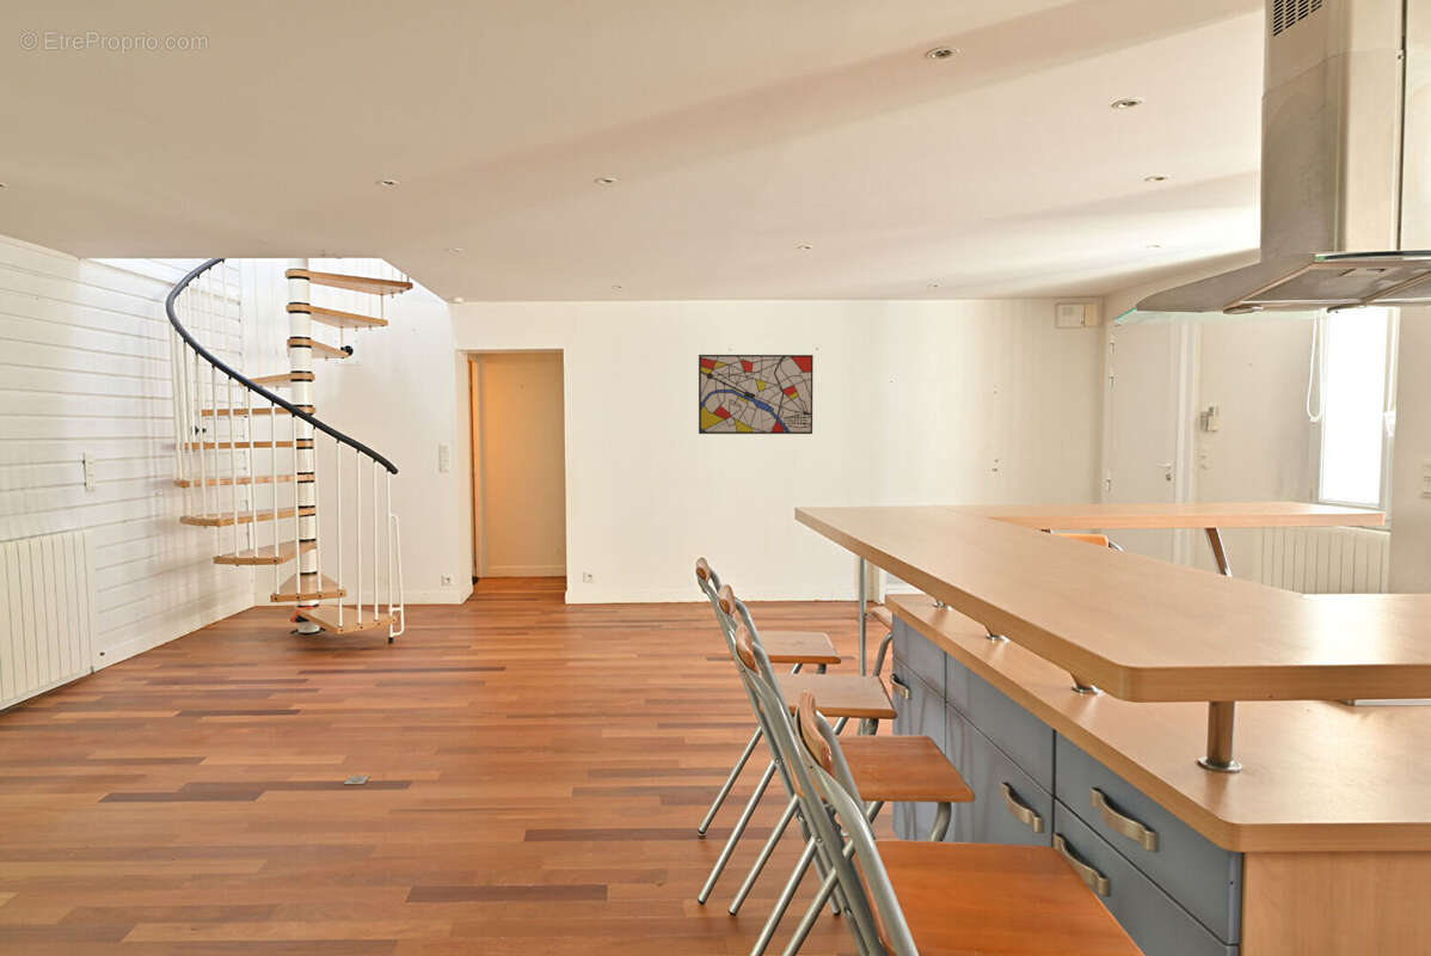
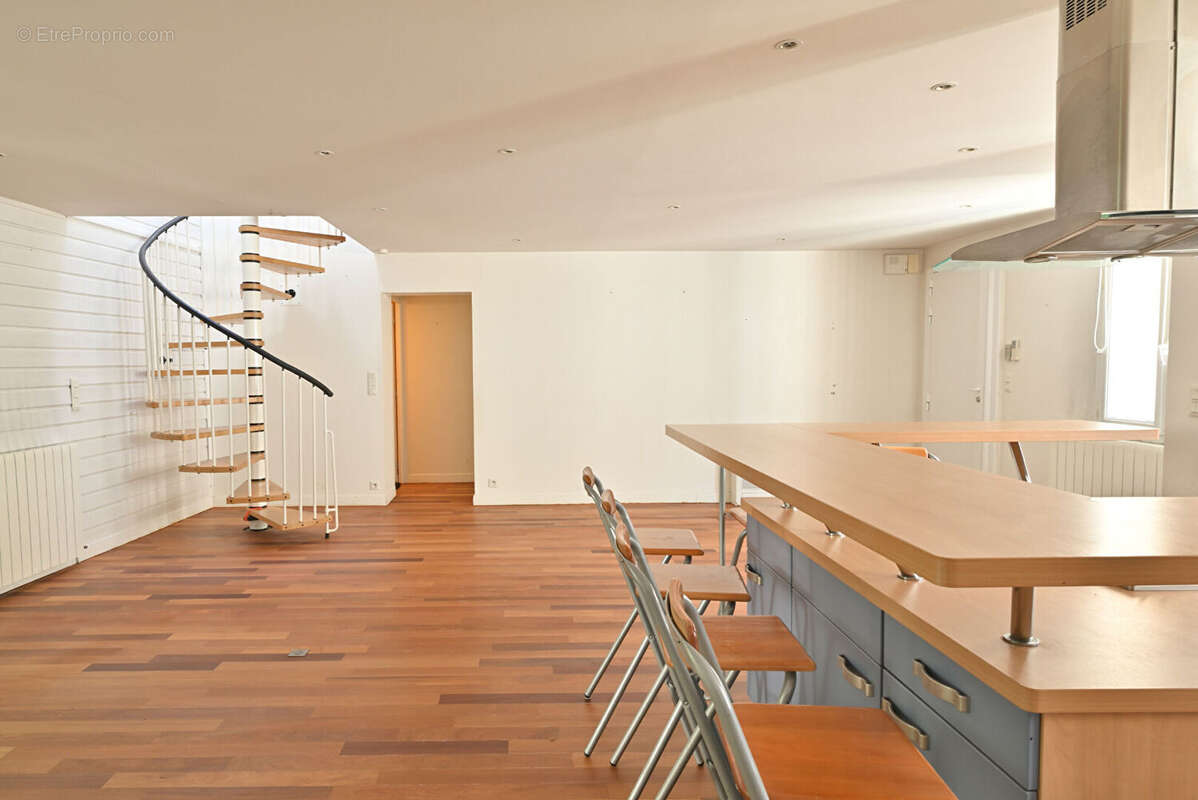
- wall art (755, 394)
